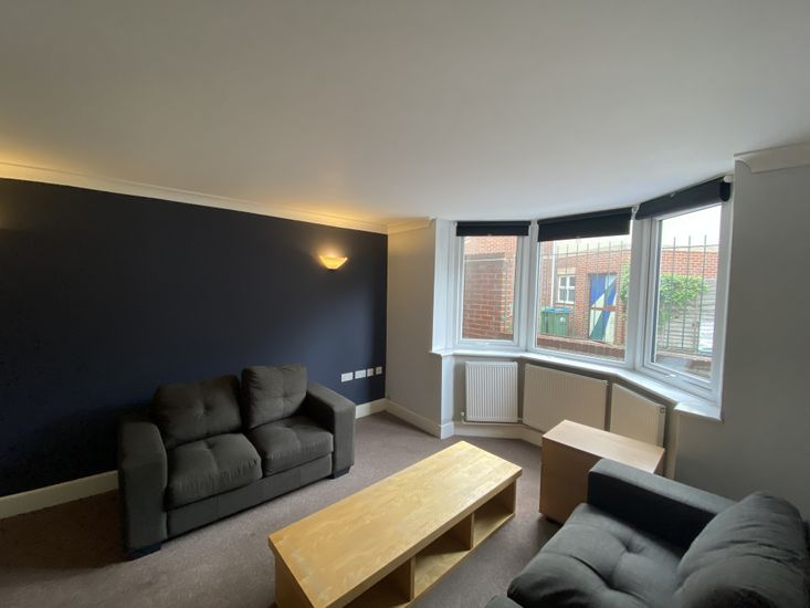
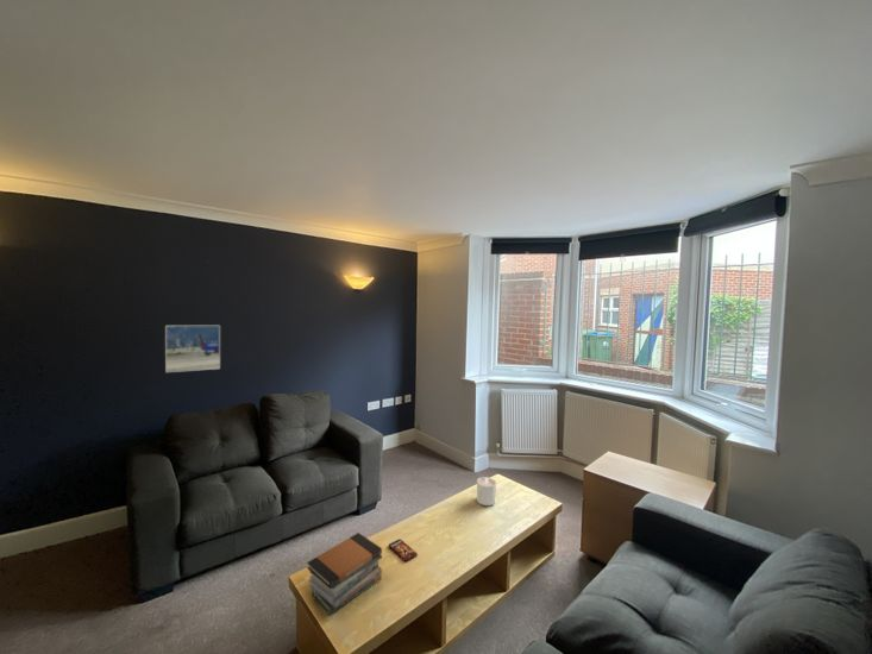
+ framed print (193, 347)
+ candle (485, 489)
+ book stack (345, 571)
+ smartphone (402, 549)
